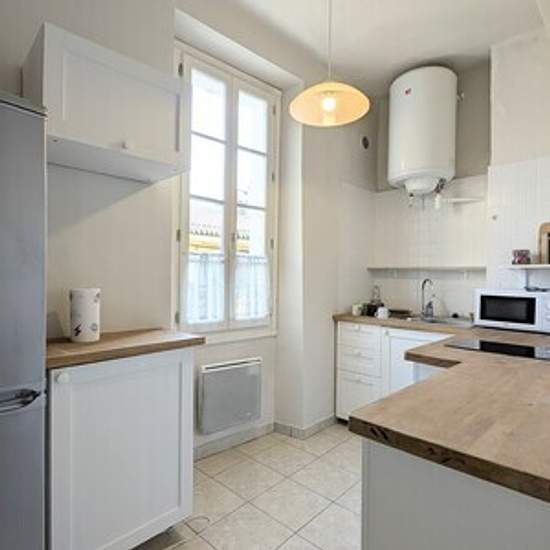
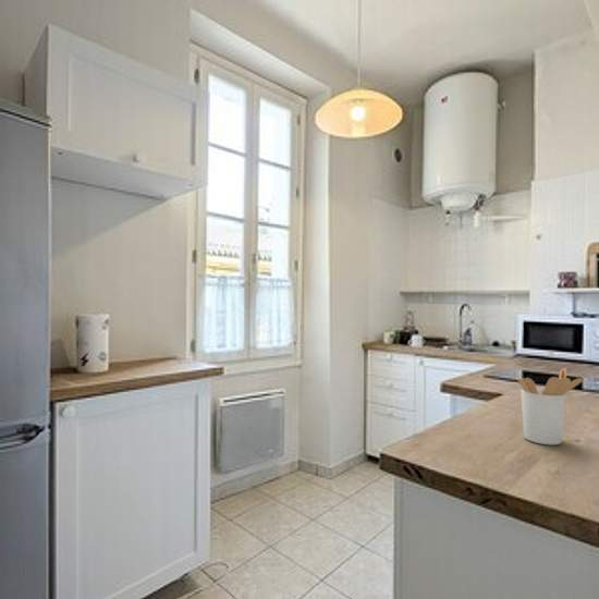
+ utensil holder (549, 405)
